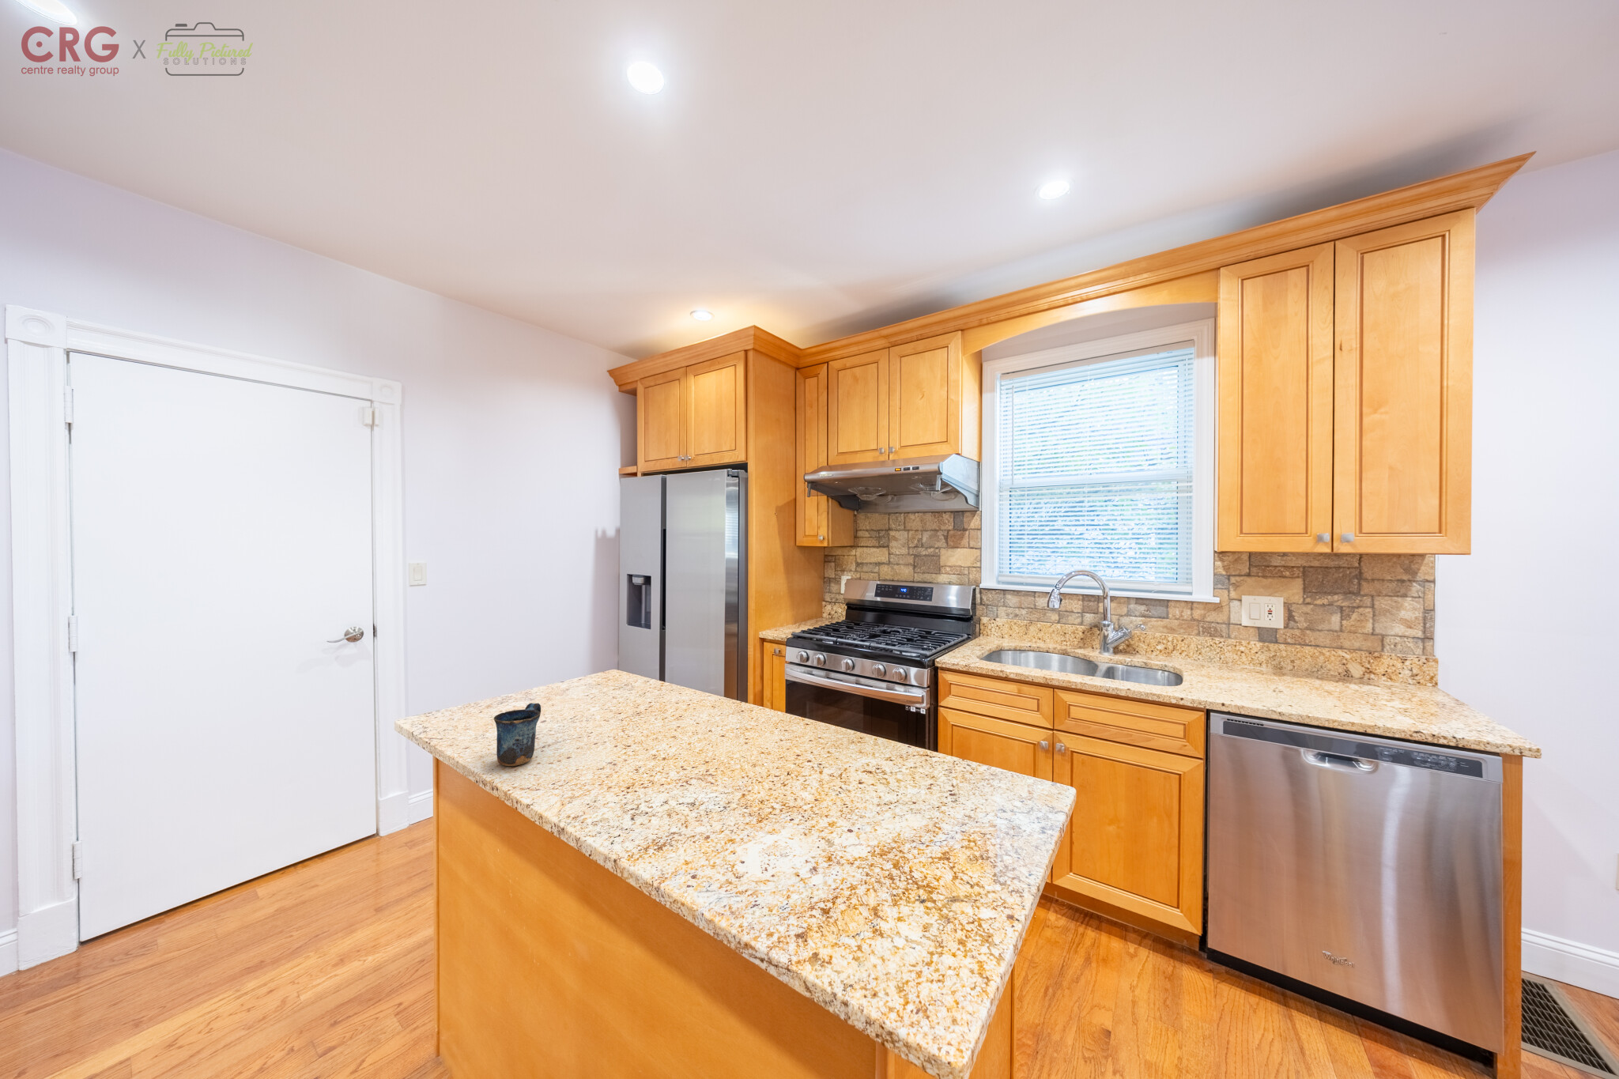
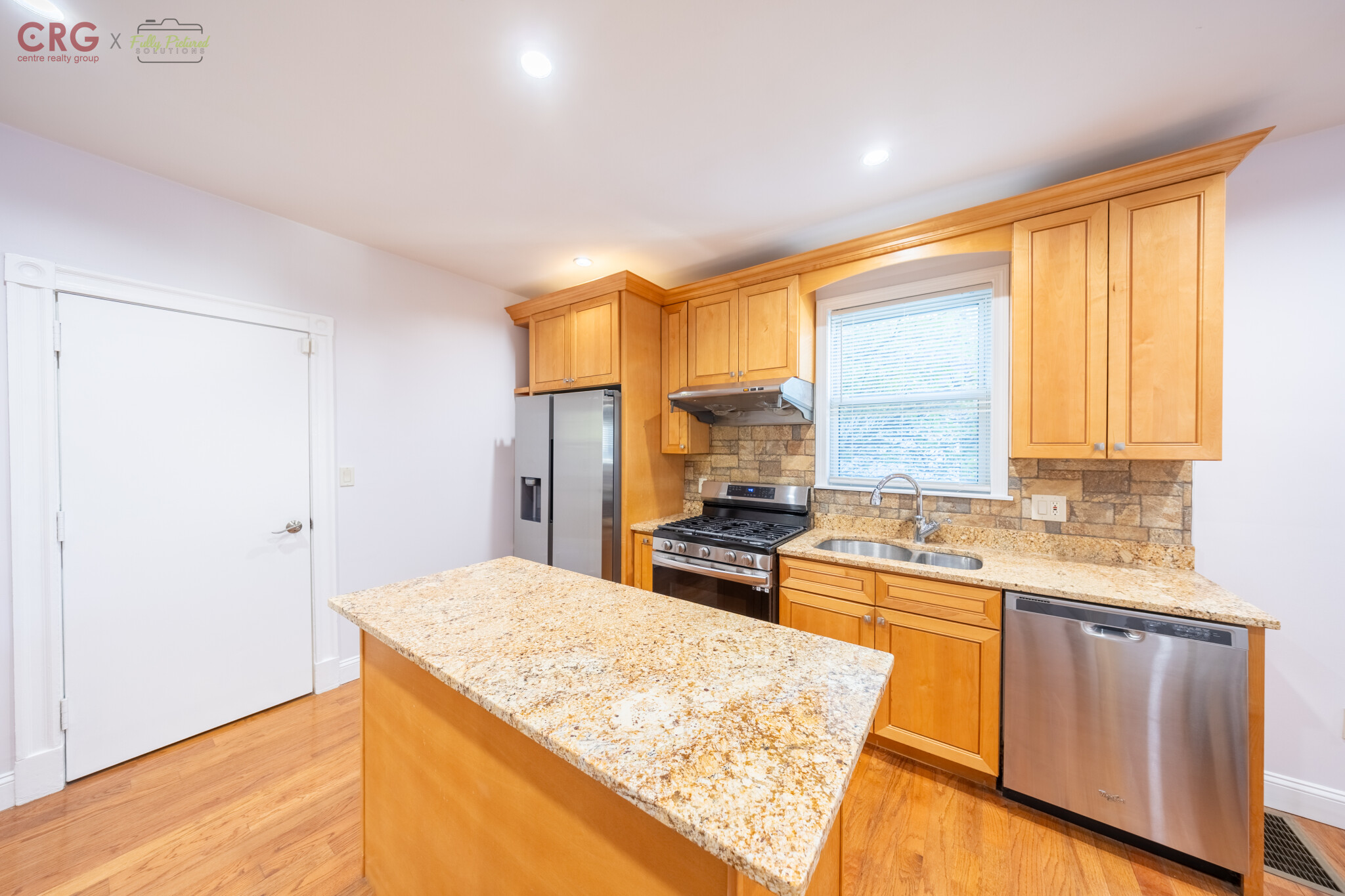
- mug (524, 733)
